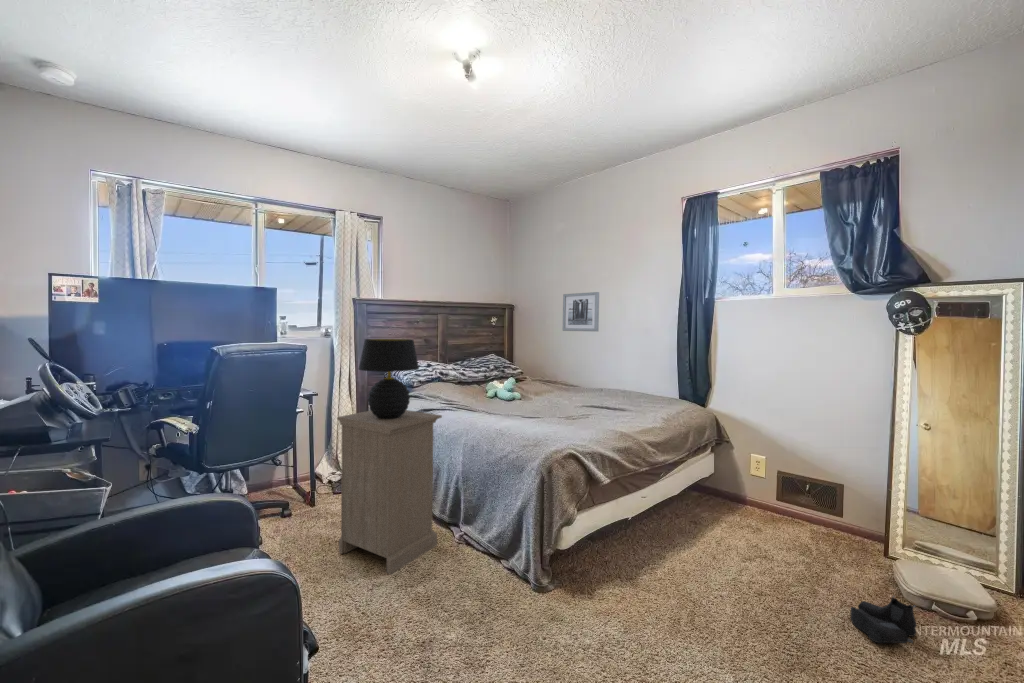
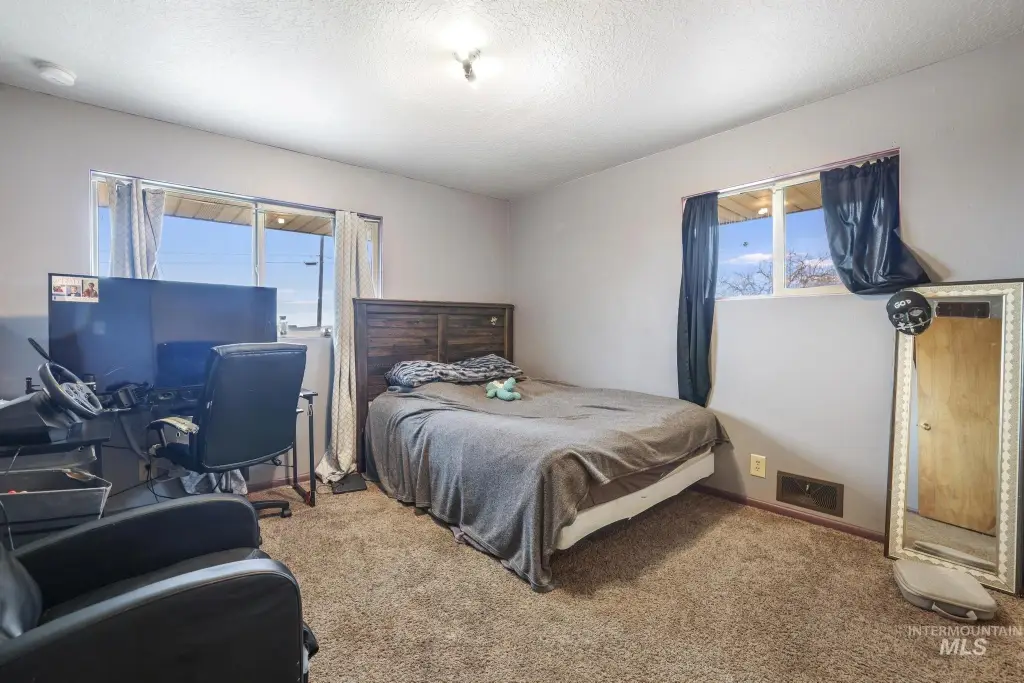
- nightstand (389, 482)
- boots (881, 616)
- table lamp (389, 378)
- wall art (580, 312)
